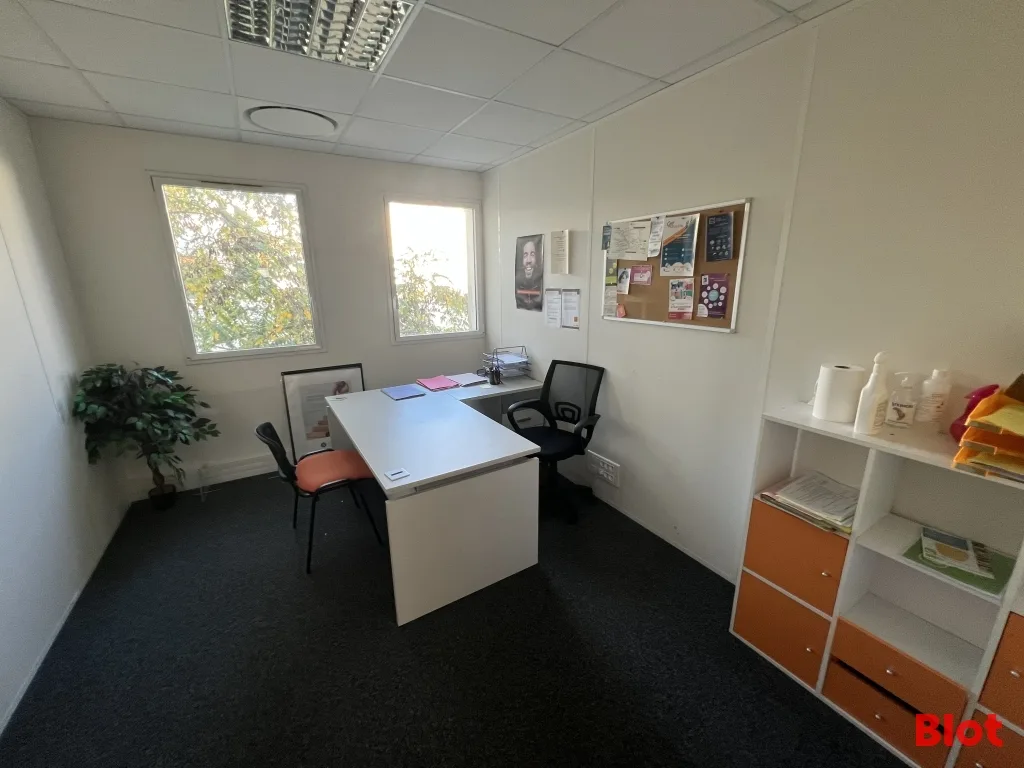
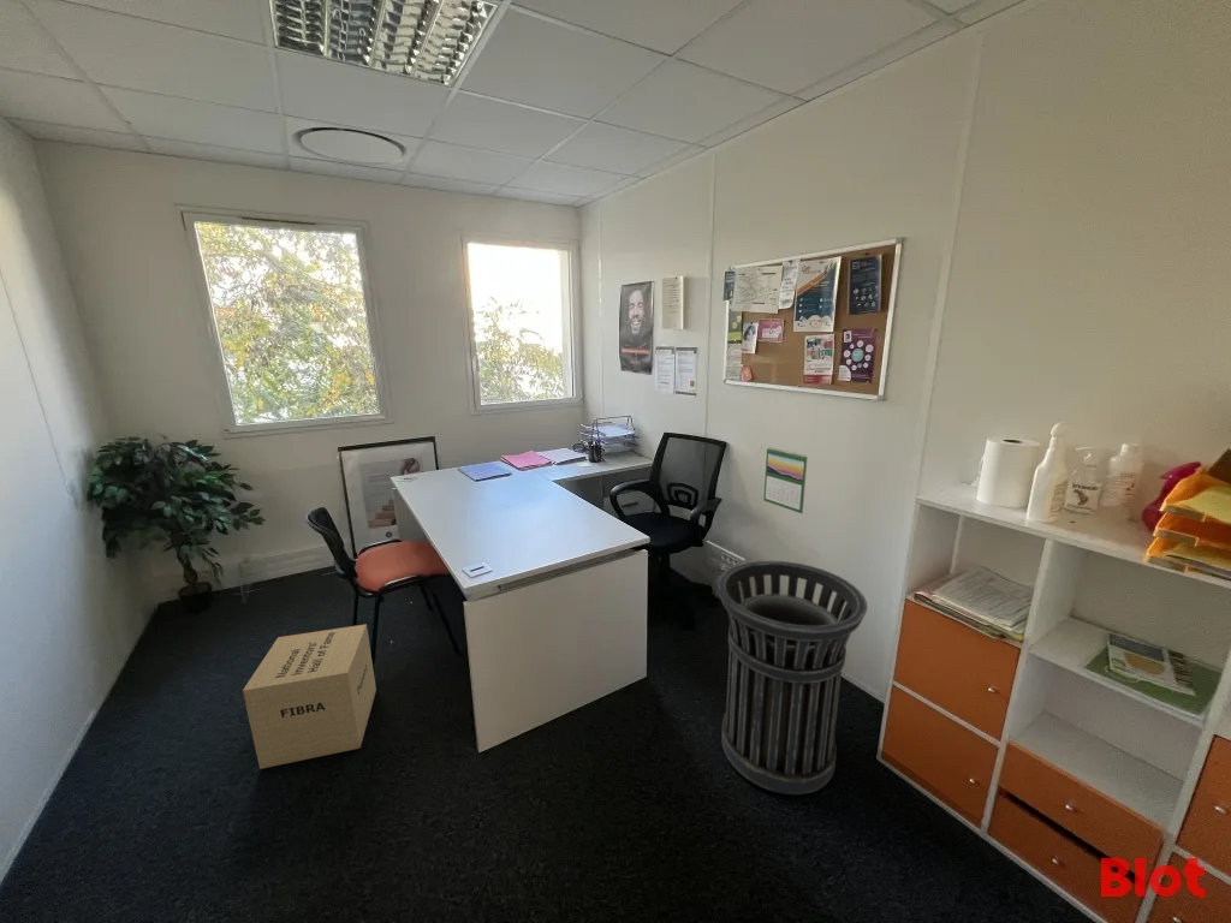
+ trash can (781, 674)
+ calendar (784, 478)
+ cardboard box (317, 690)
